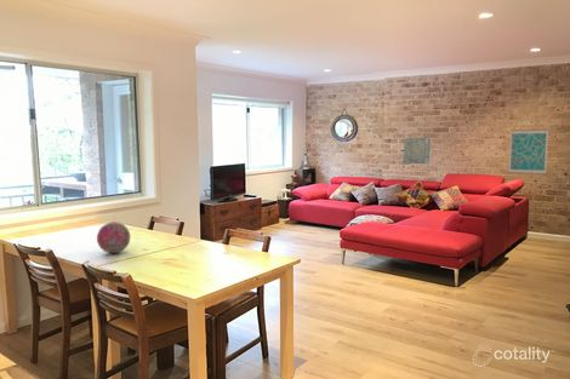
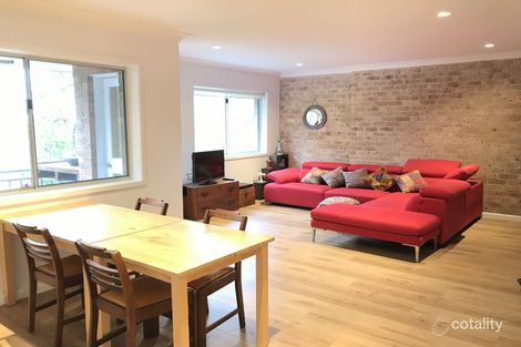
- decorative ball (113, 237)
- wall art (528, 151)
- wall art (416, 150)
